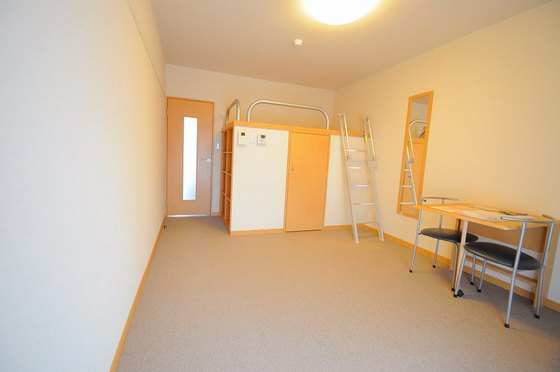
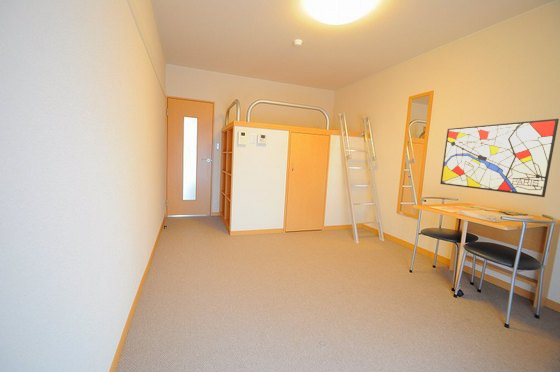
+ wall art (488, 157)
